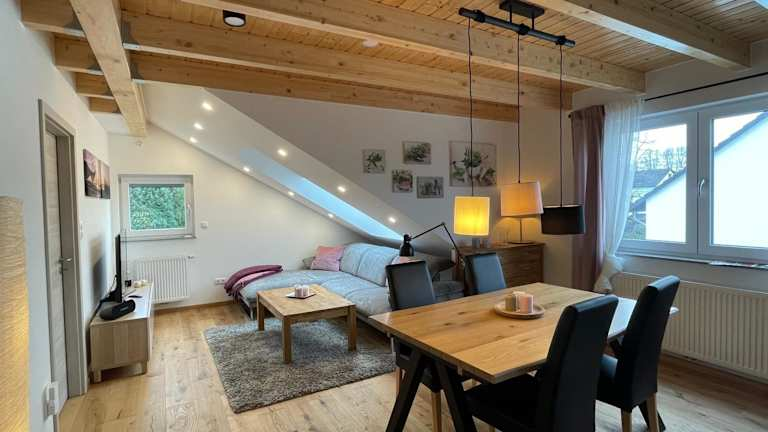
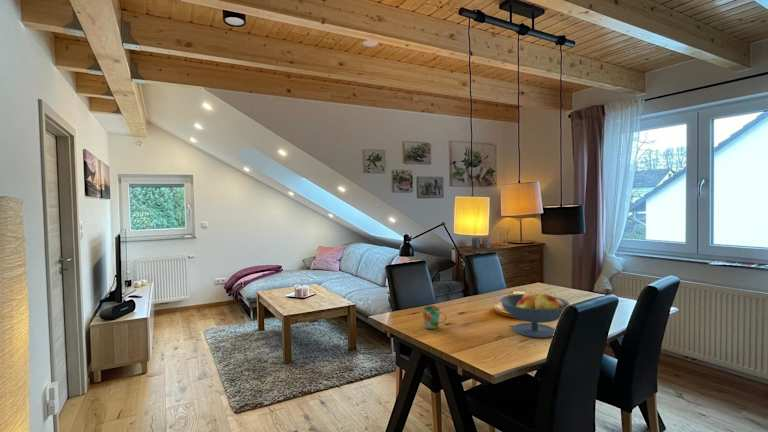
+ mug (434, 317)
+ fruit bowl (534, 310)
